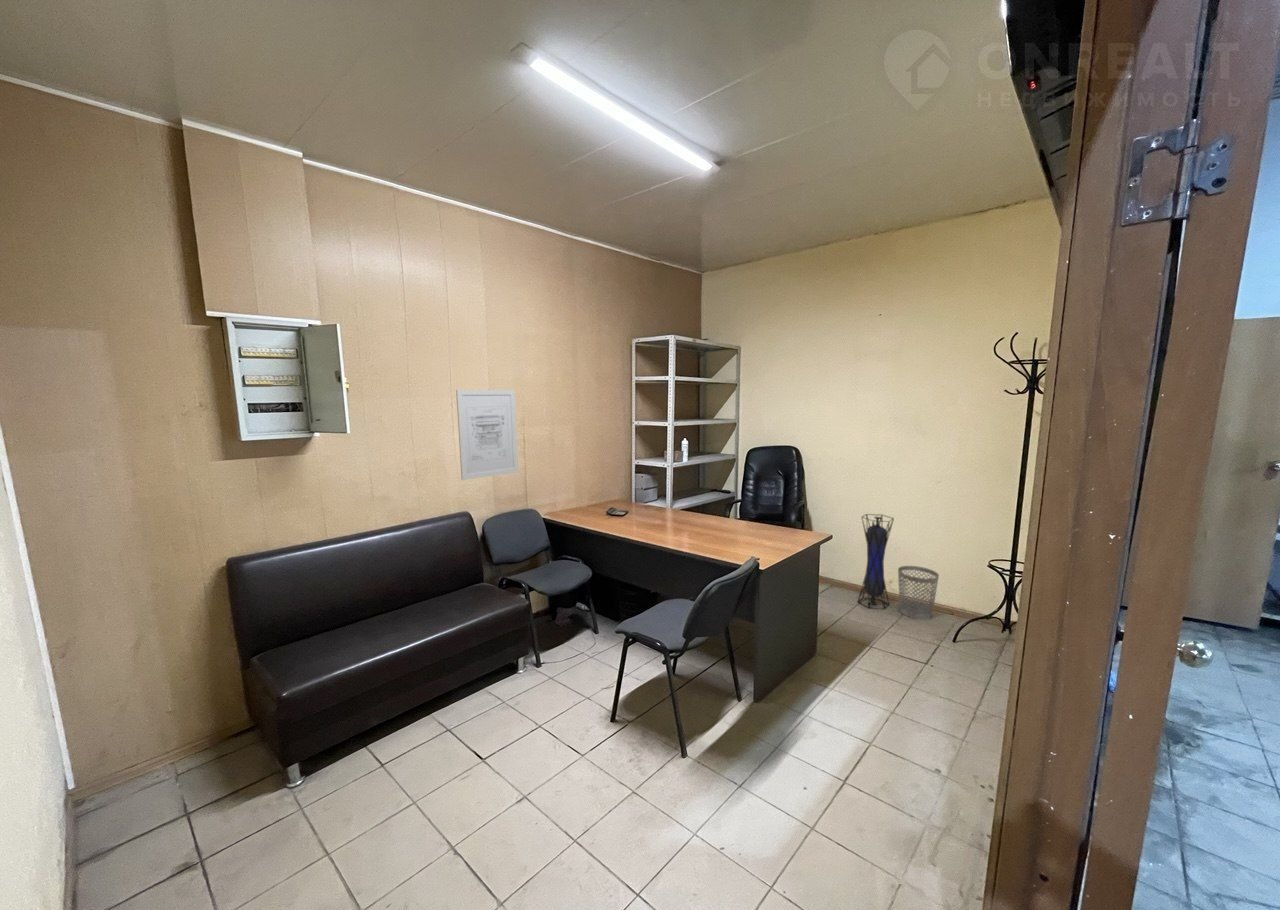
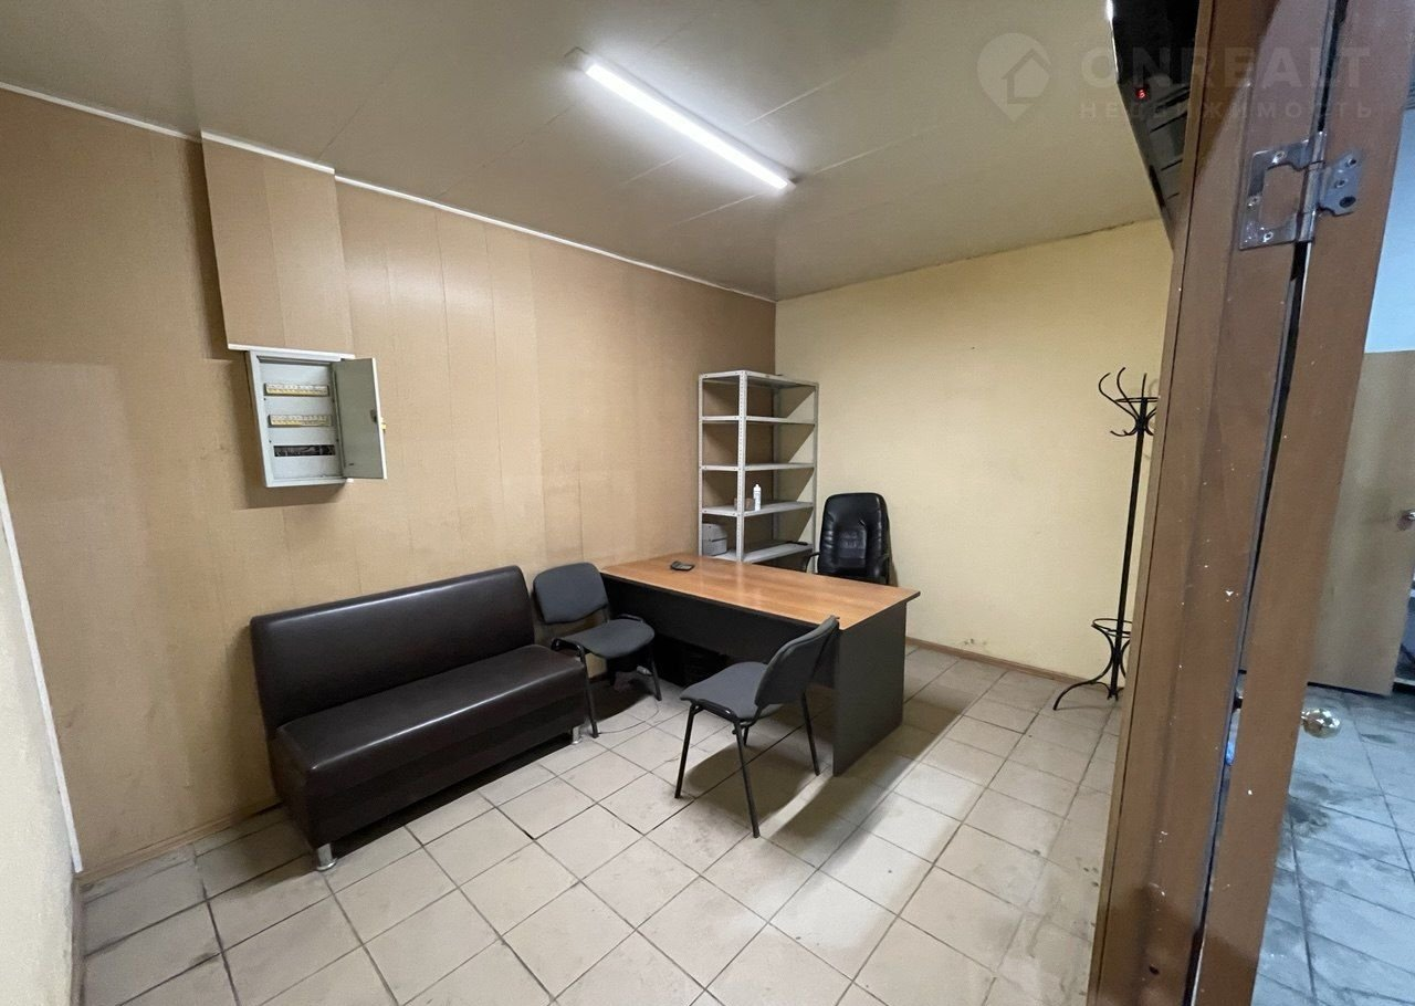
- wastebasket (916, 592)
- wall art (489, 433)
- lantern (875, 560)
